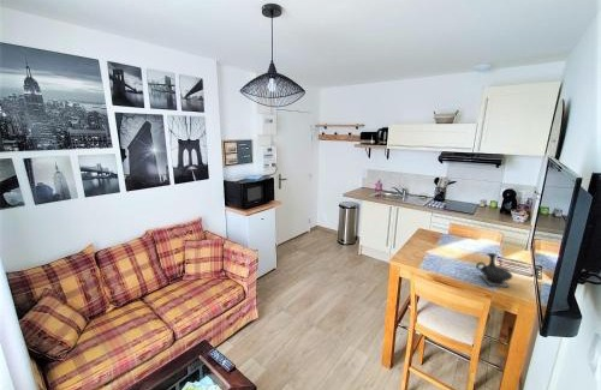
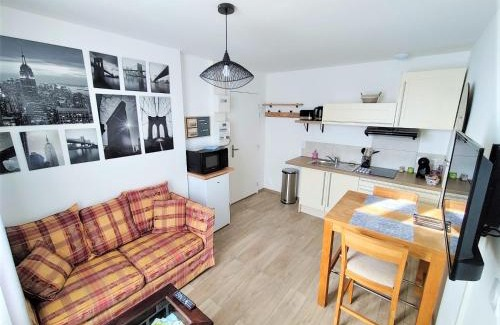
- teapot (492, 268)
